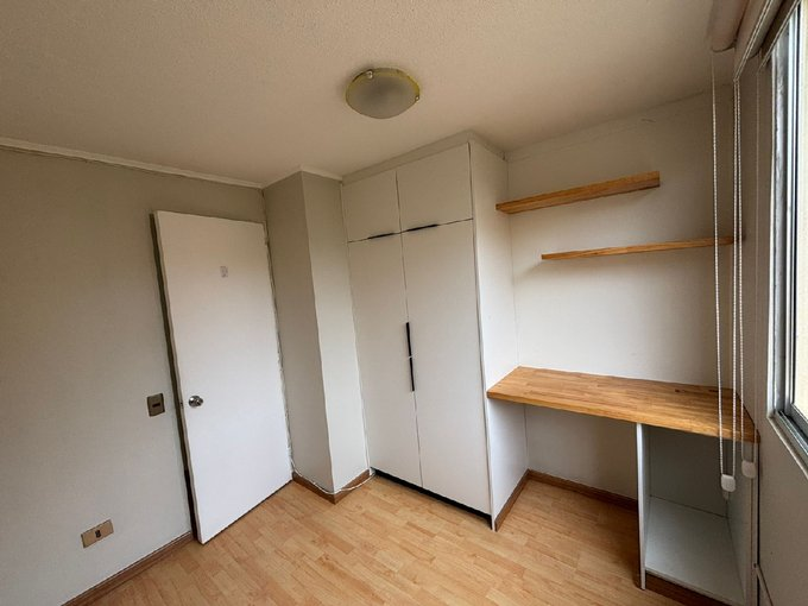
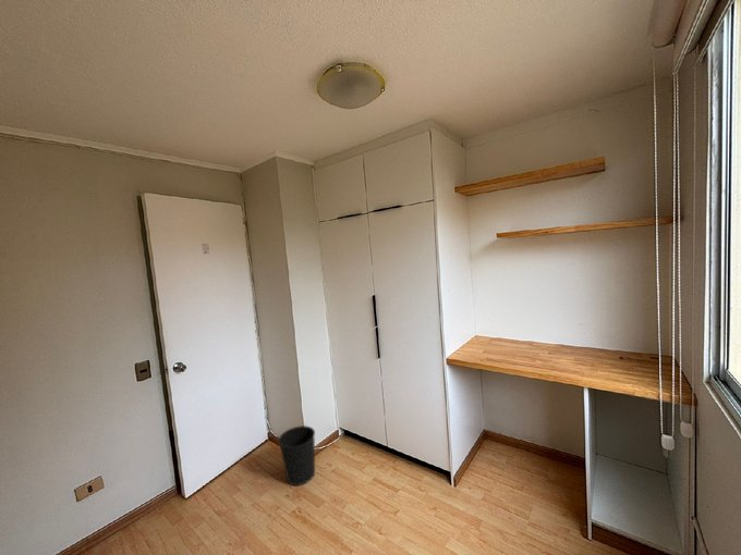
+ wastebasket (299, 455)
